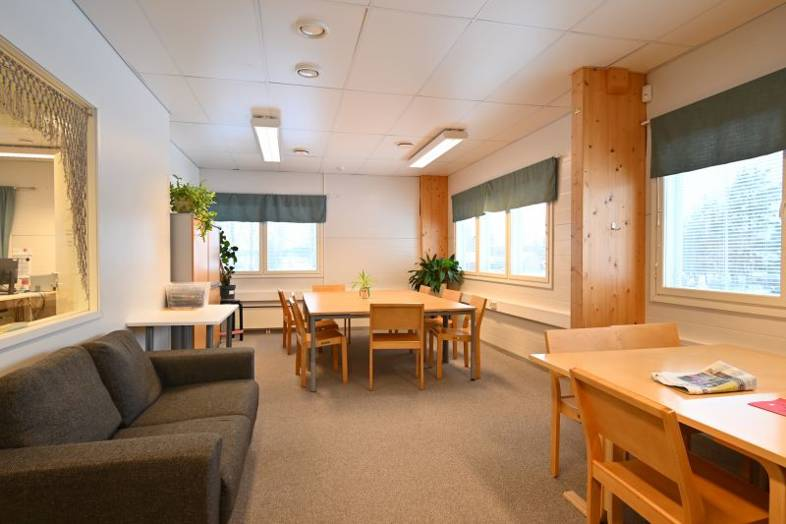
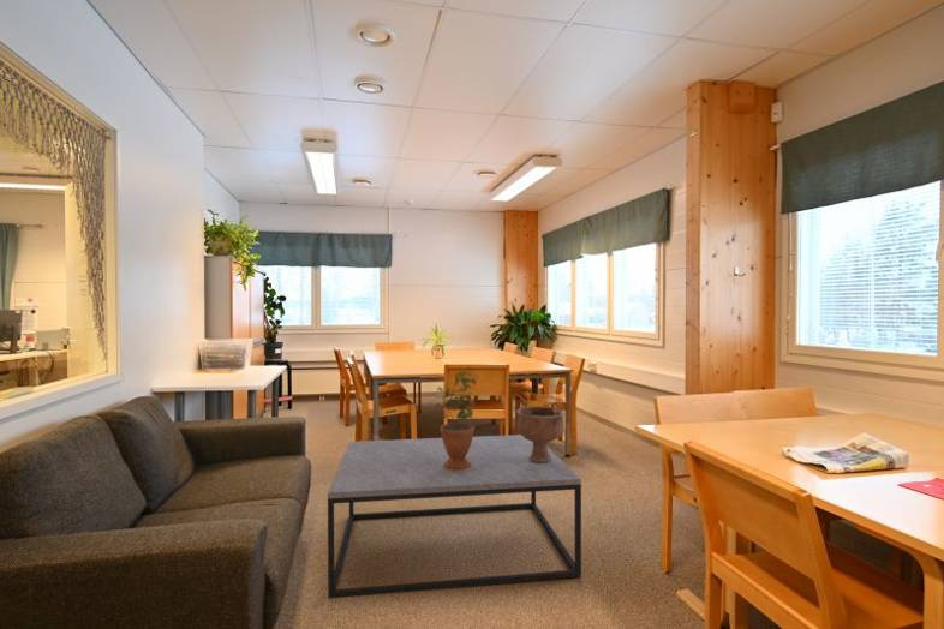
+ decorative bowl (539, 431)
+ potted plant (458, 414)
+ coffee table (450, 496)
